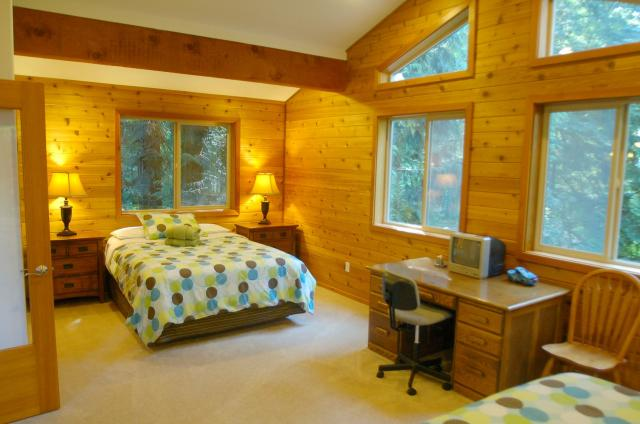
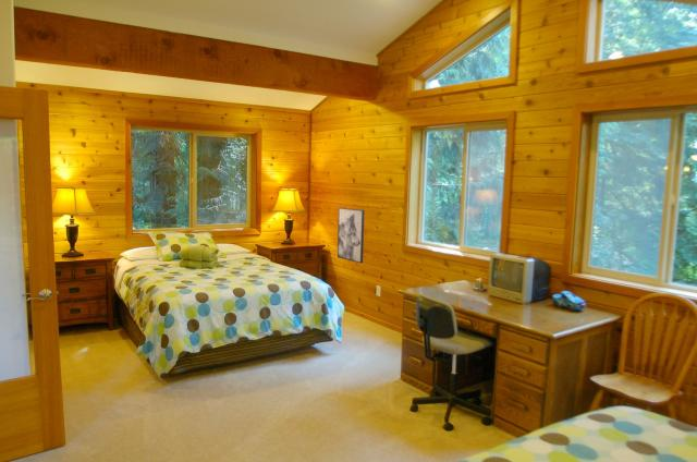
+ wall art (350, 234)
